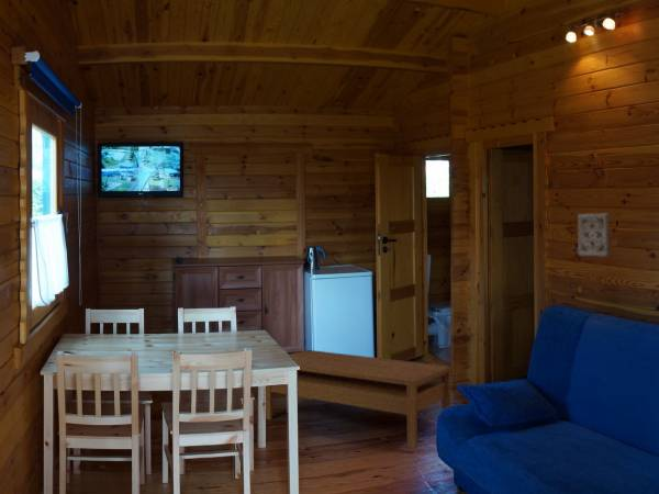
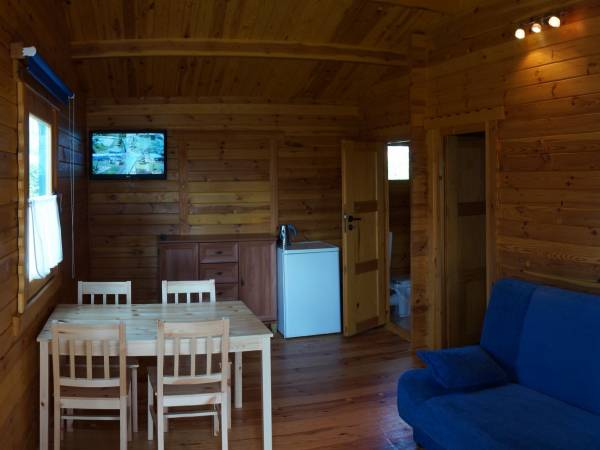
- coffee table (355, 393)
- wall ornament (593, 235)
